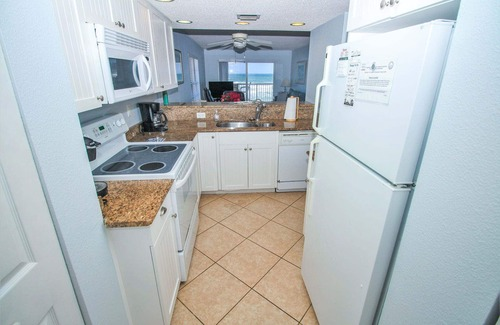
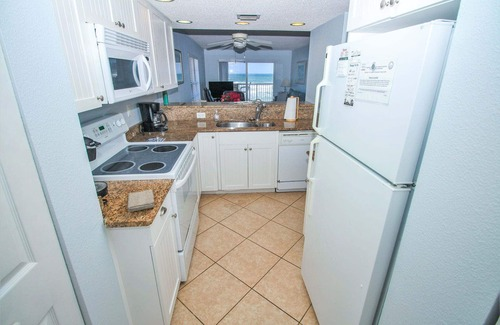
+ washcloth (141, 199)
